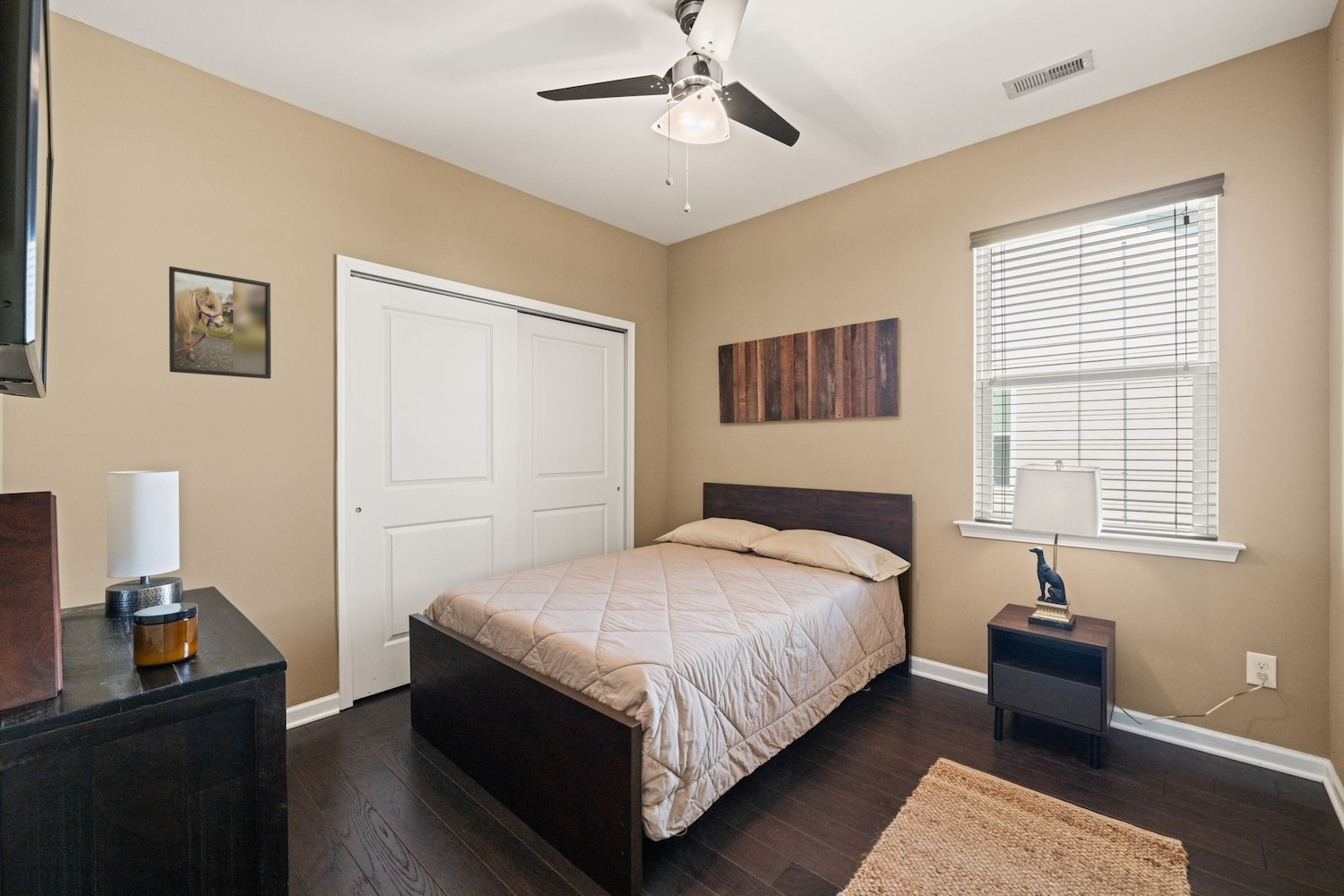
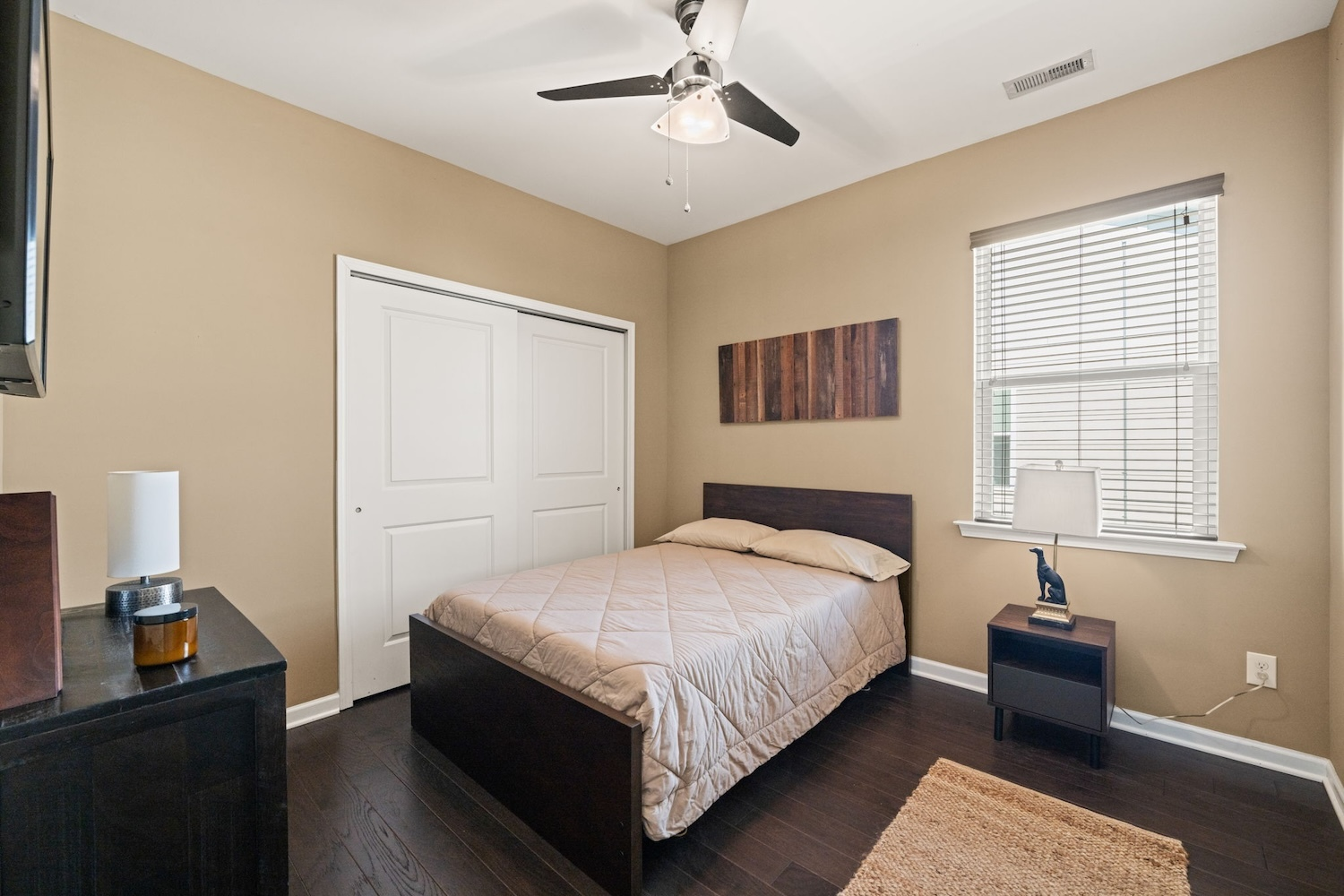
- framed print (222, 325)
